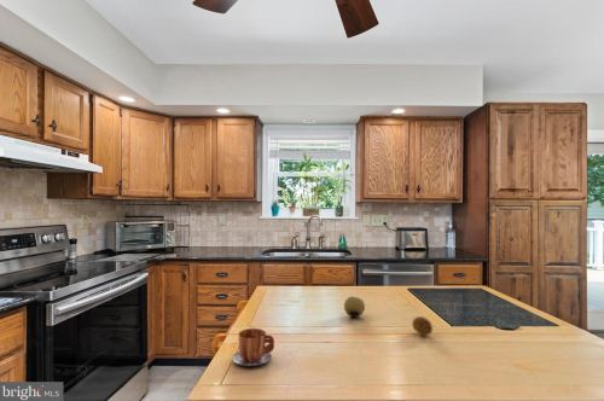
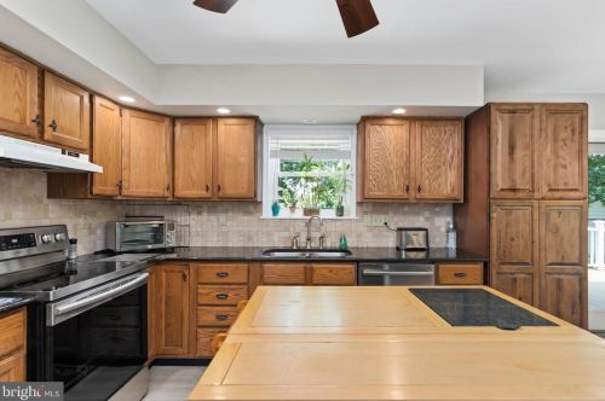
- fruit (422, 325)
- mug (252, 345)
- fruit (354, 306)
